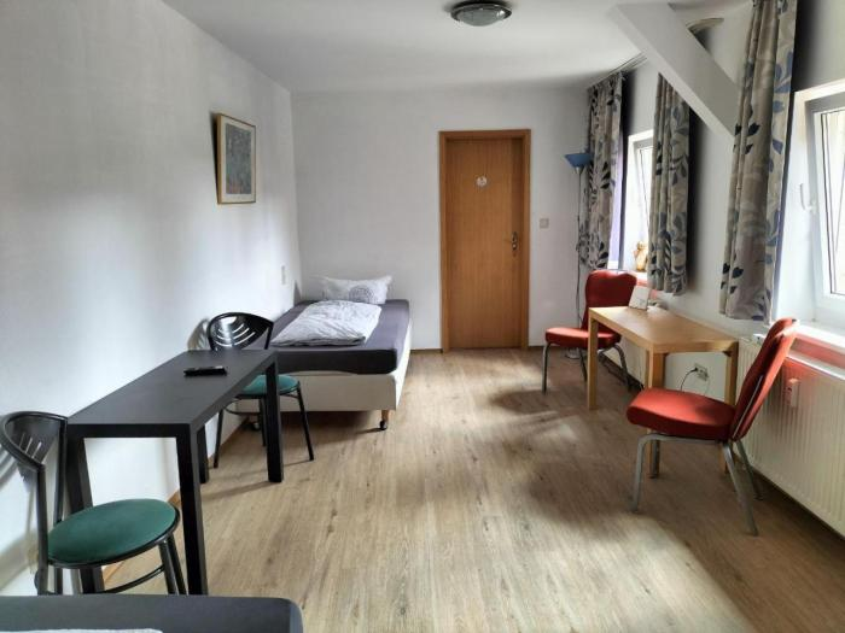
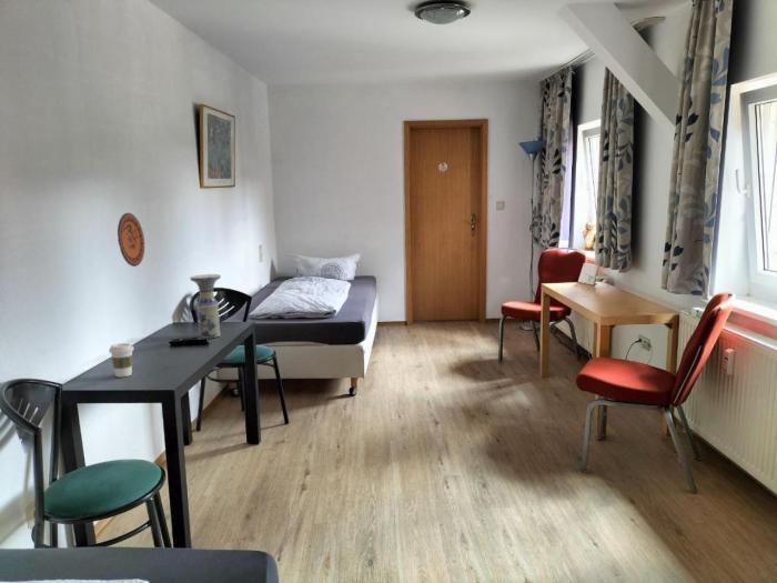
+ decorative plate (130, 239)
+ vase (206, 305)
+ coffee cup (122, 360)
